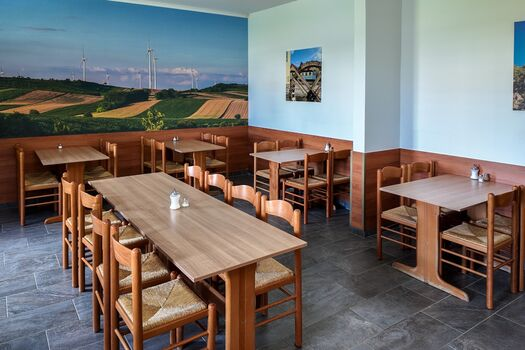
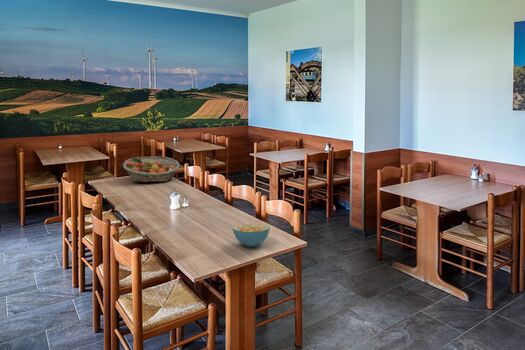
+ cereal bowl (251, 236)
+ fruit basket (152, 169)
